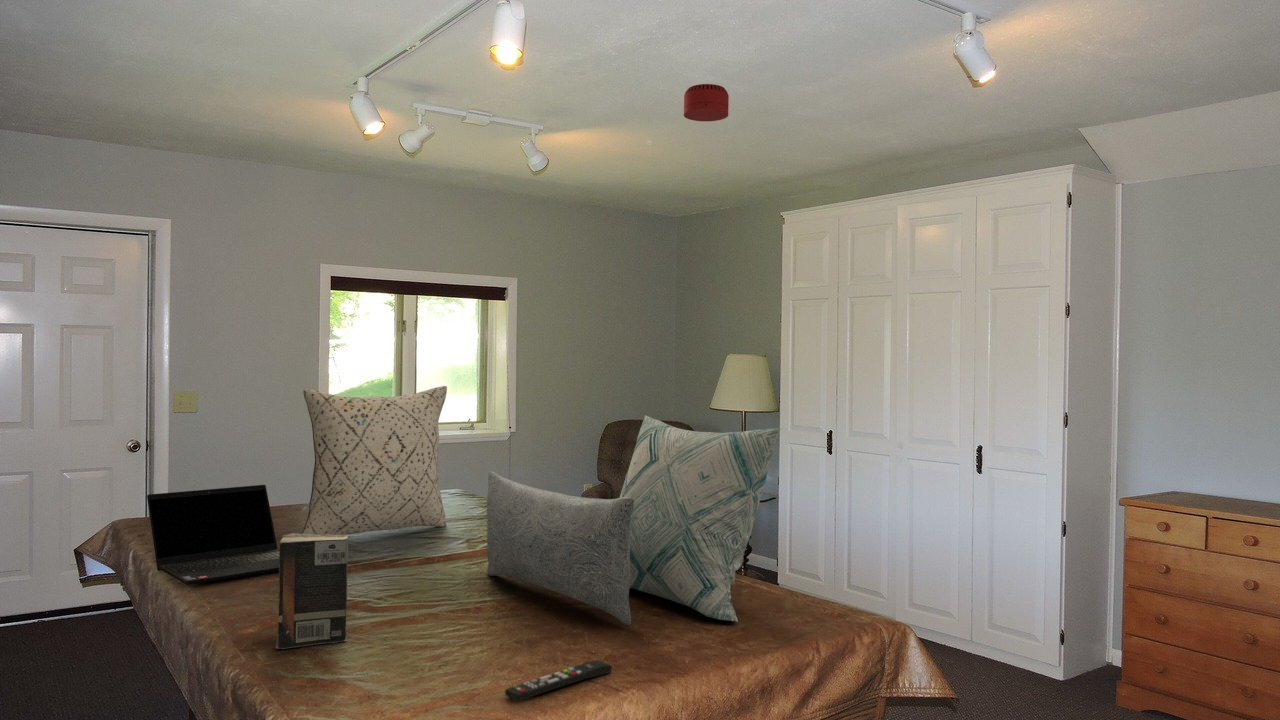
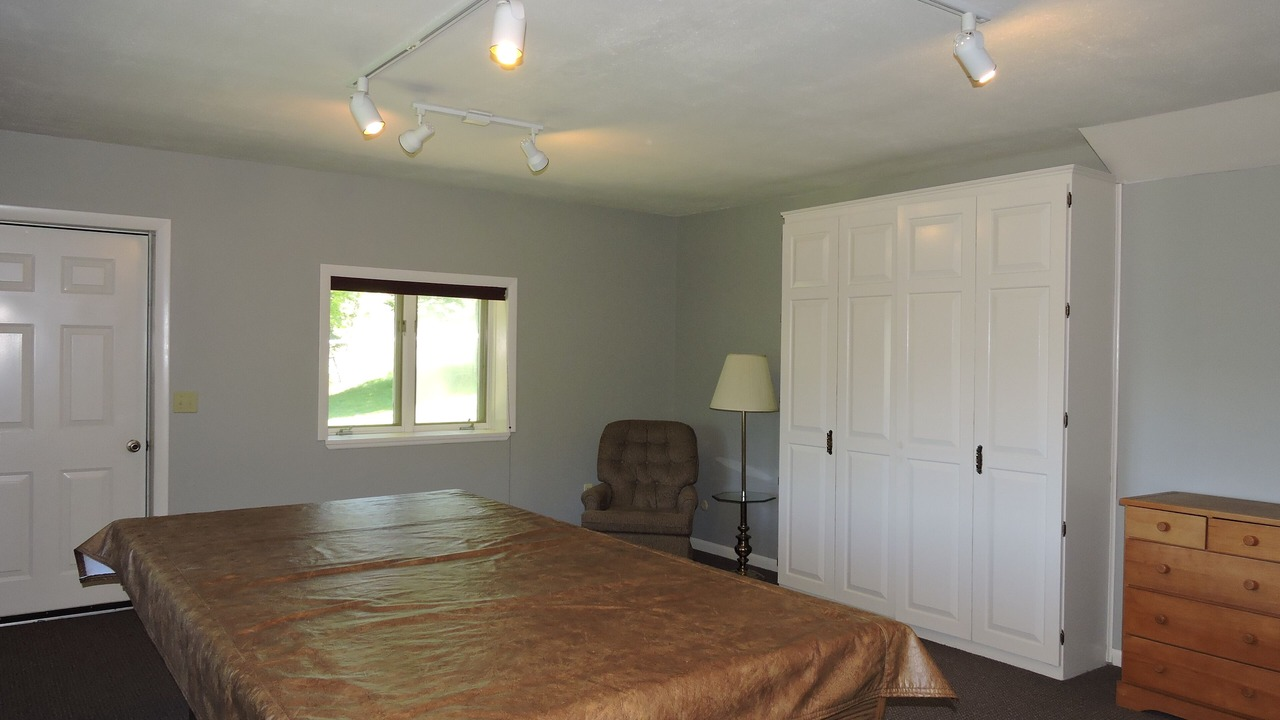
- pillow (378, 461)
- smoke detector (706, 102)
- pillow (552, 540)
- remote control (560, 679)
- laptop computer (229, 531)
- decorative pillow (679, 507)
- book (304, 587)
